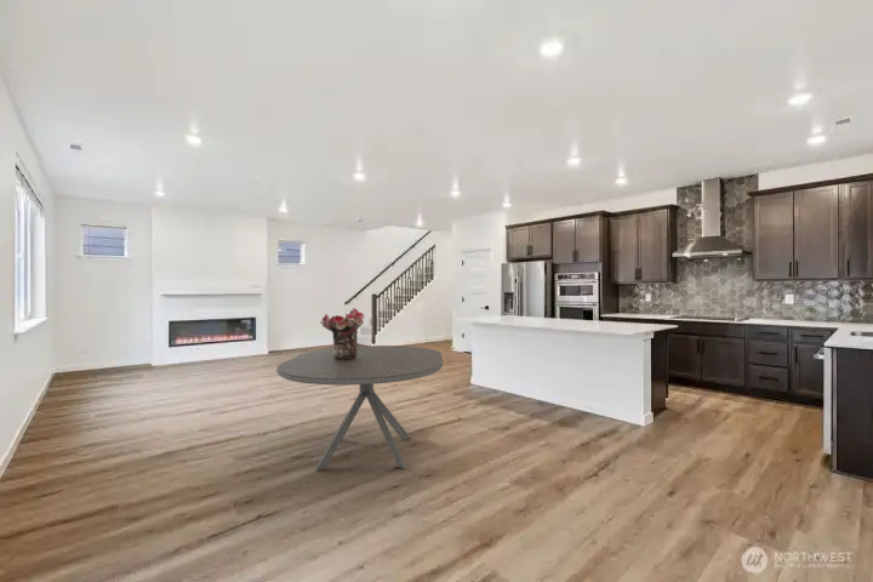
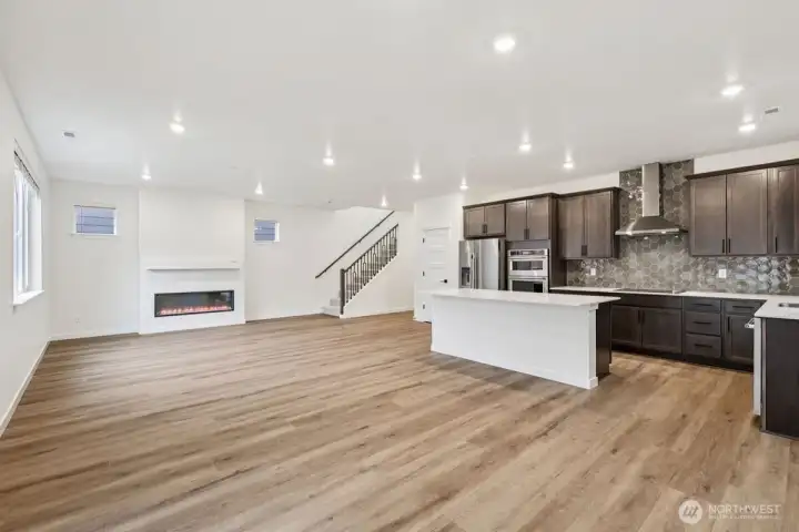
- dining table (370, 404)
- bouquet (343, 332)
